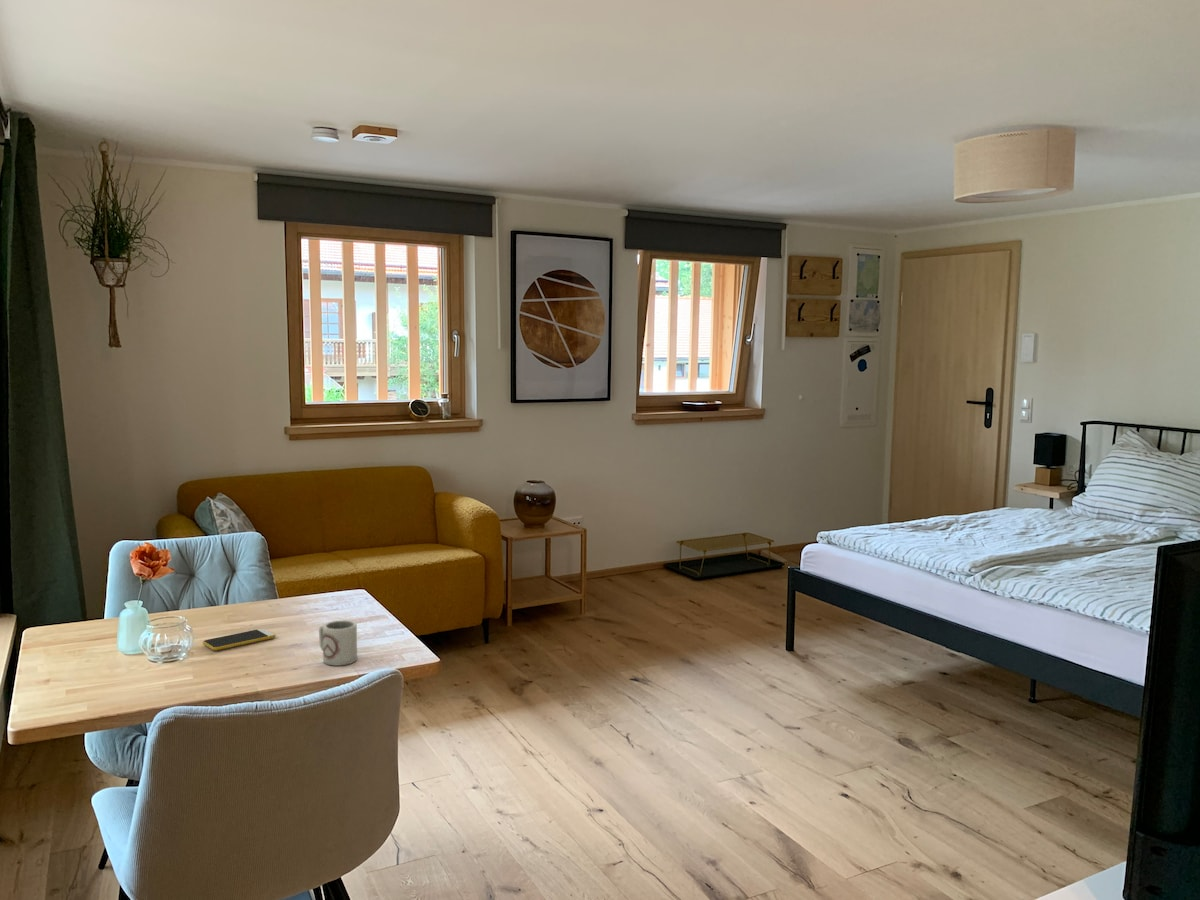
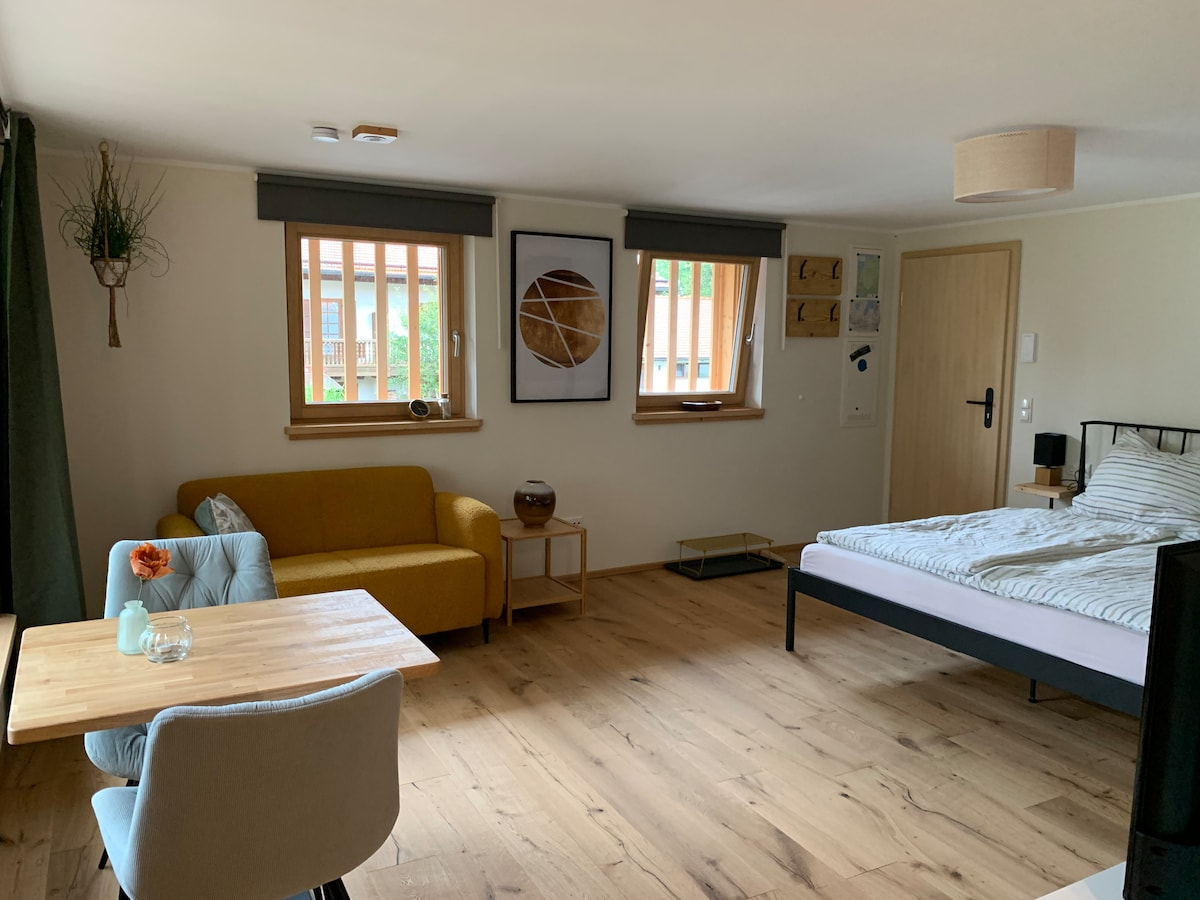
- smartphone (239, 639)
- cup (336, 641)
